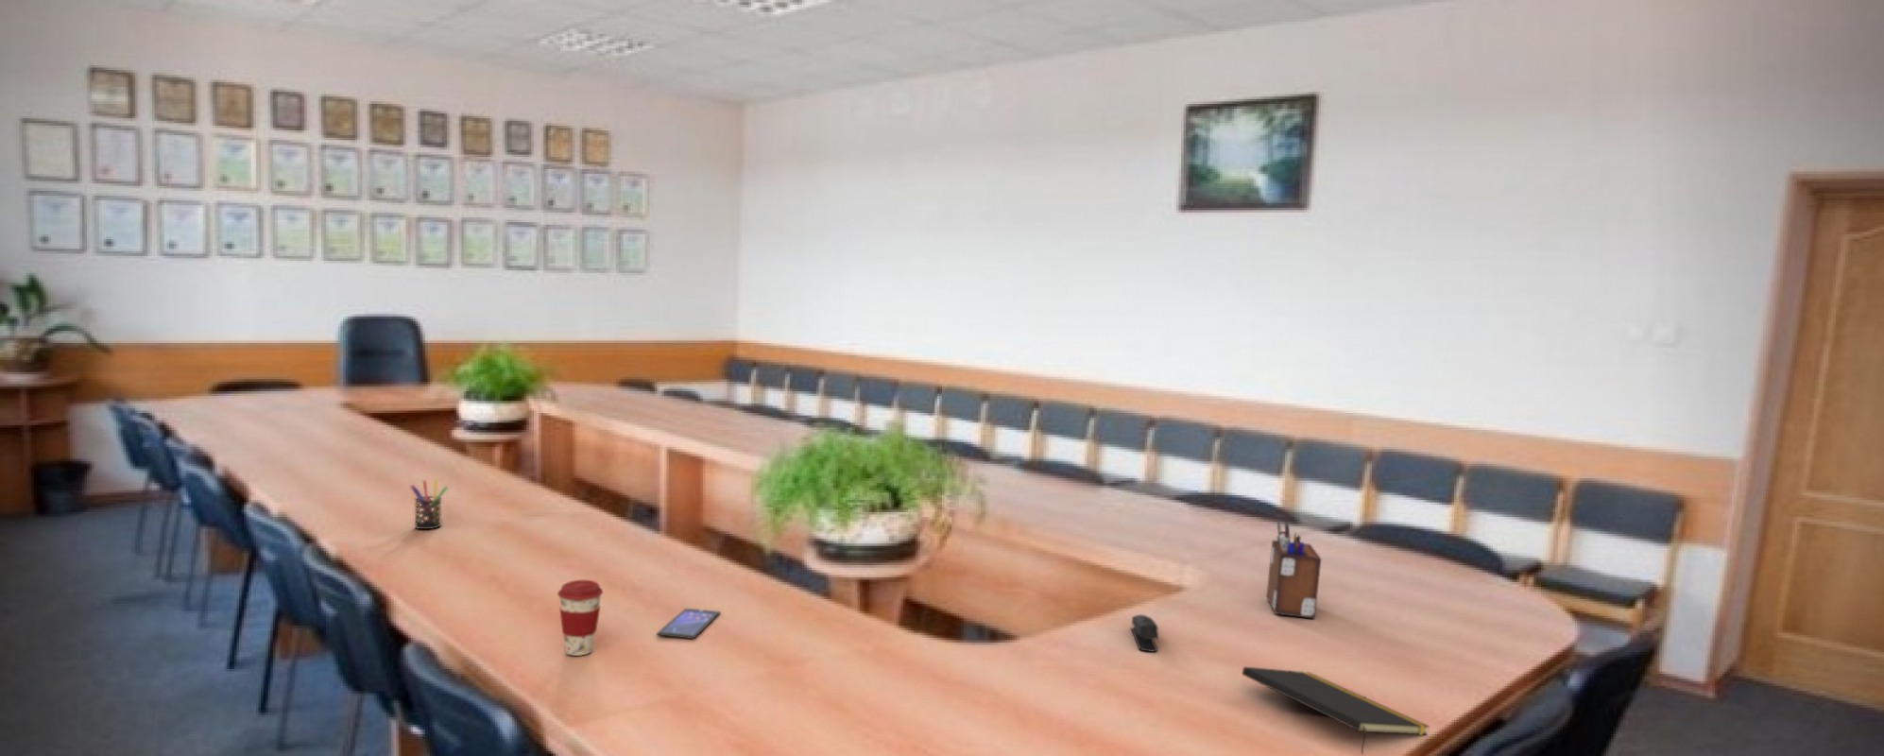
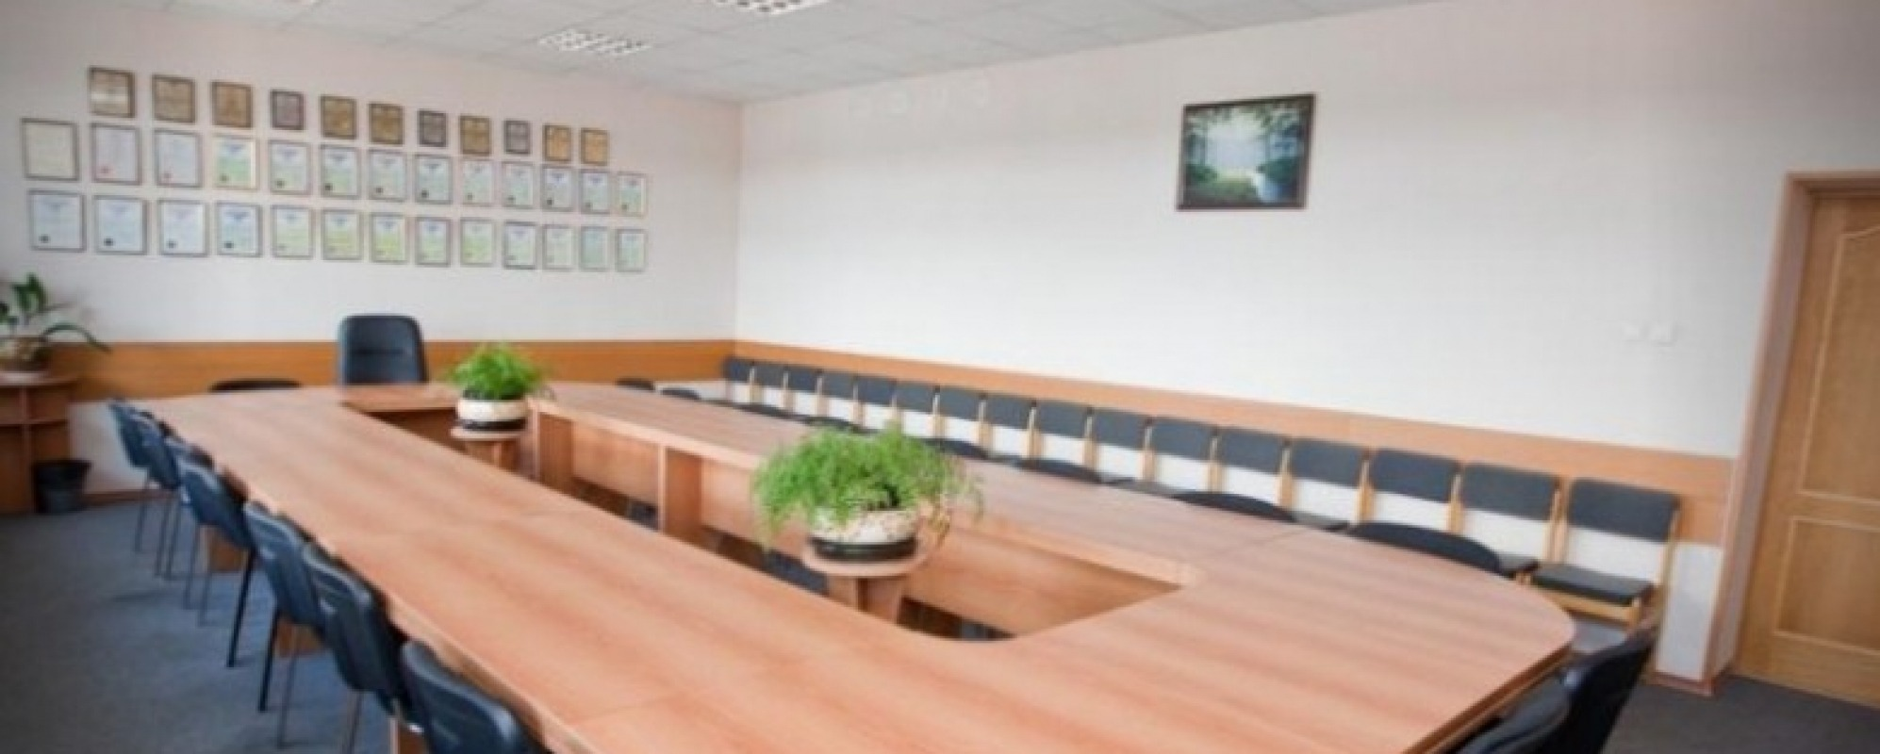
- desk organizer (1294, 567)
- notepad (1332, 700)
- smartphone (688, 623)
- pen holder (430, 502)
- stapler (1144, 627)
- coffee cup (579, 618)
